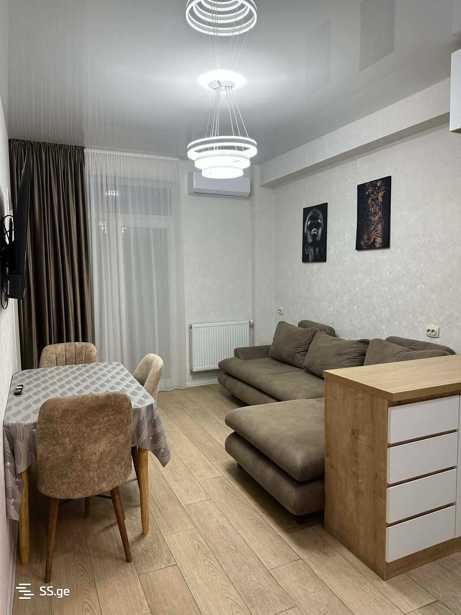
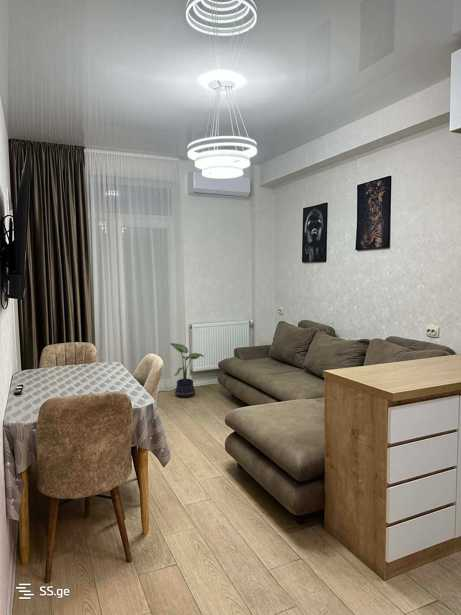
+ potted plant (186, 369)
